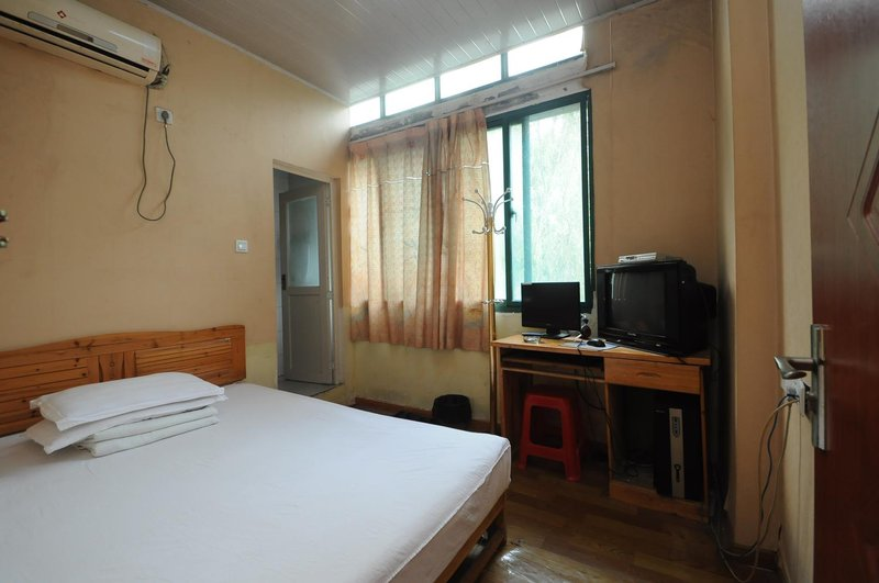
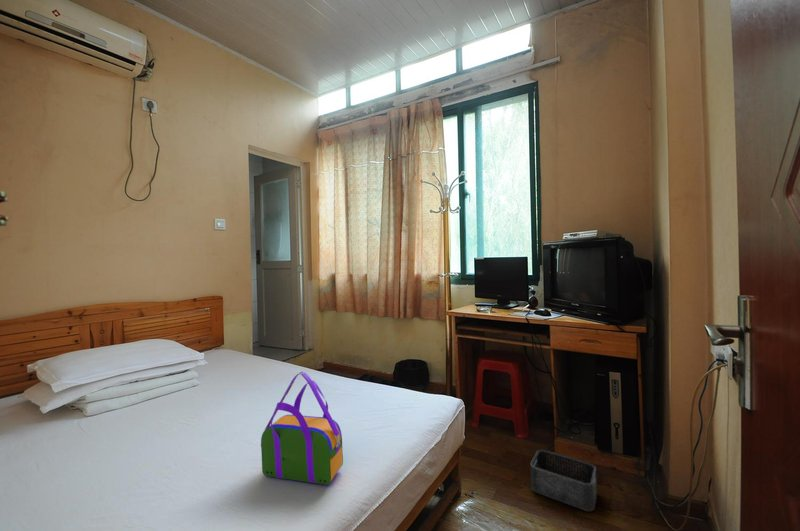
+ storage bin (563, 478)
+ handbag (297, 425)
